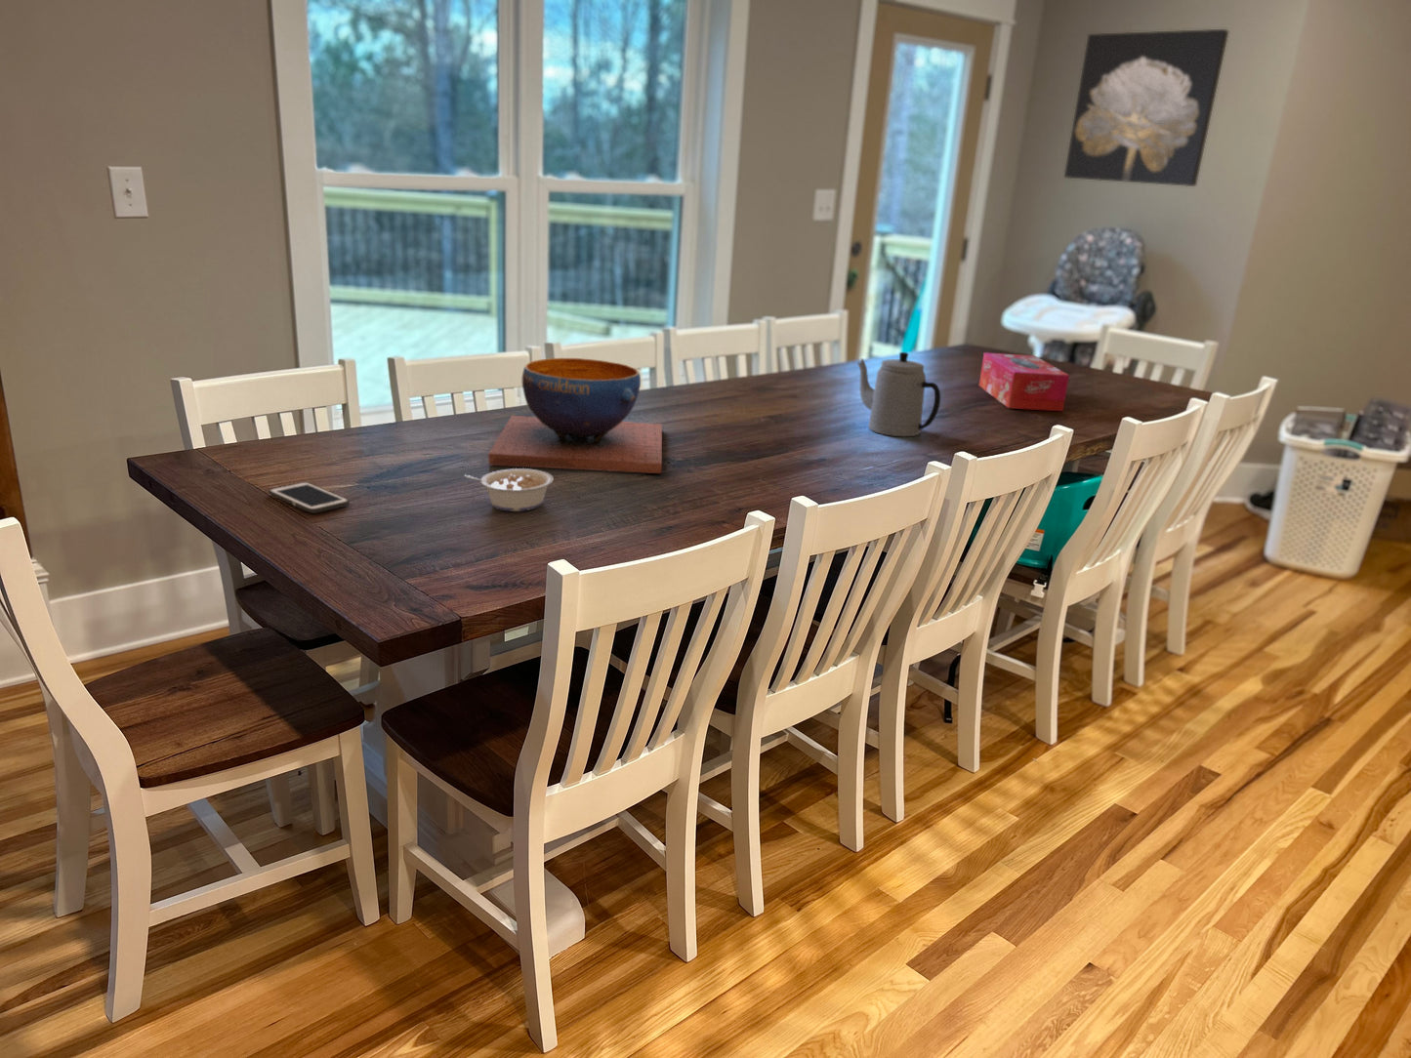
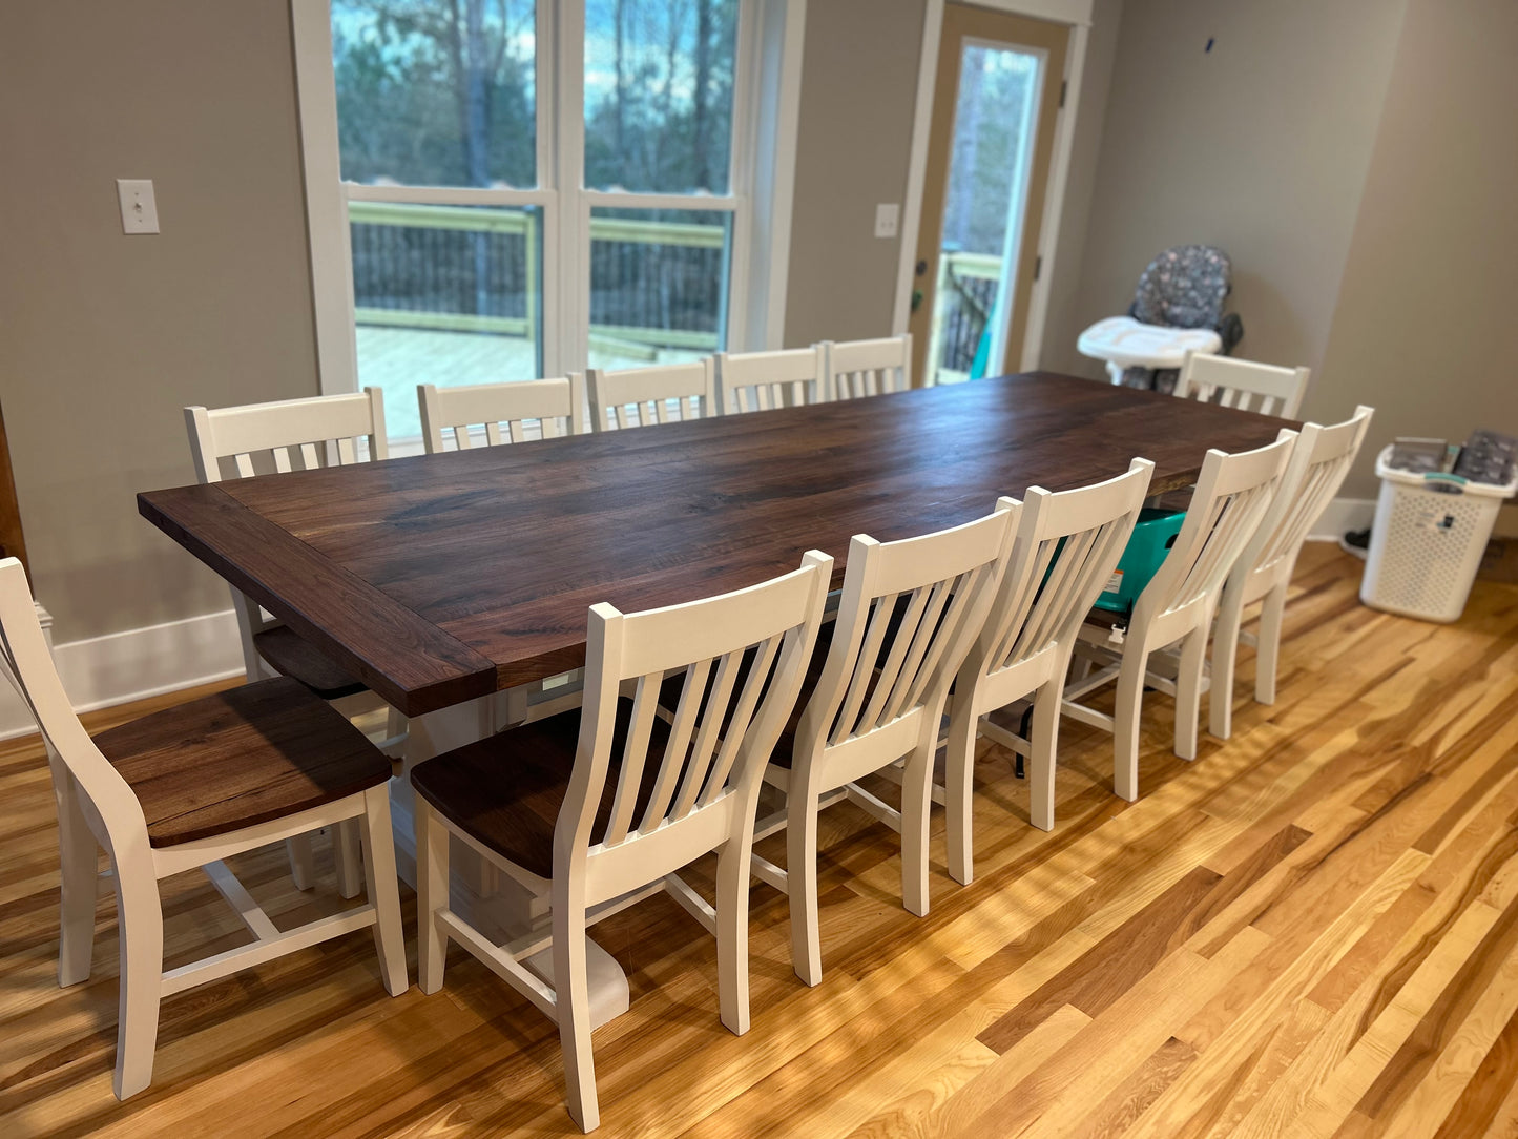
- decorative bowl (582, 407)
- teapot (895, 390)
- tissue box (1022, 381)
- wall art (1141, 108)
- legume (515, 489)
- cell phone (309, 497)
